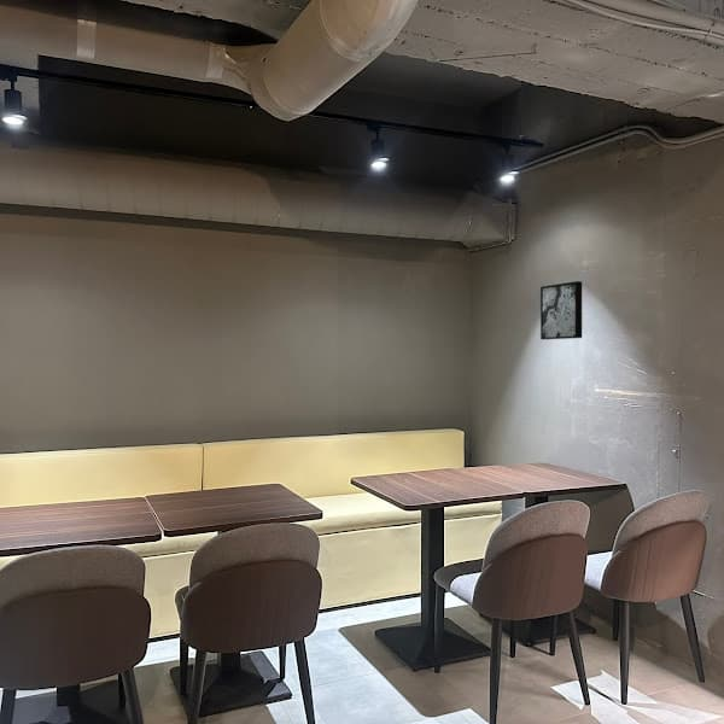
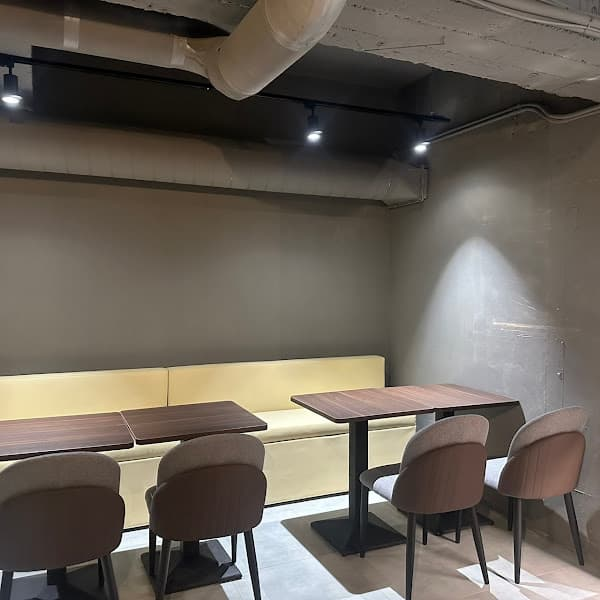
- wall art (560, 311)
